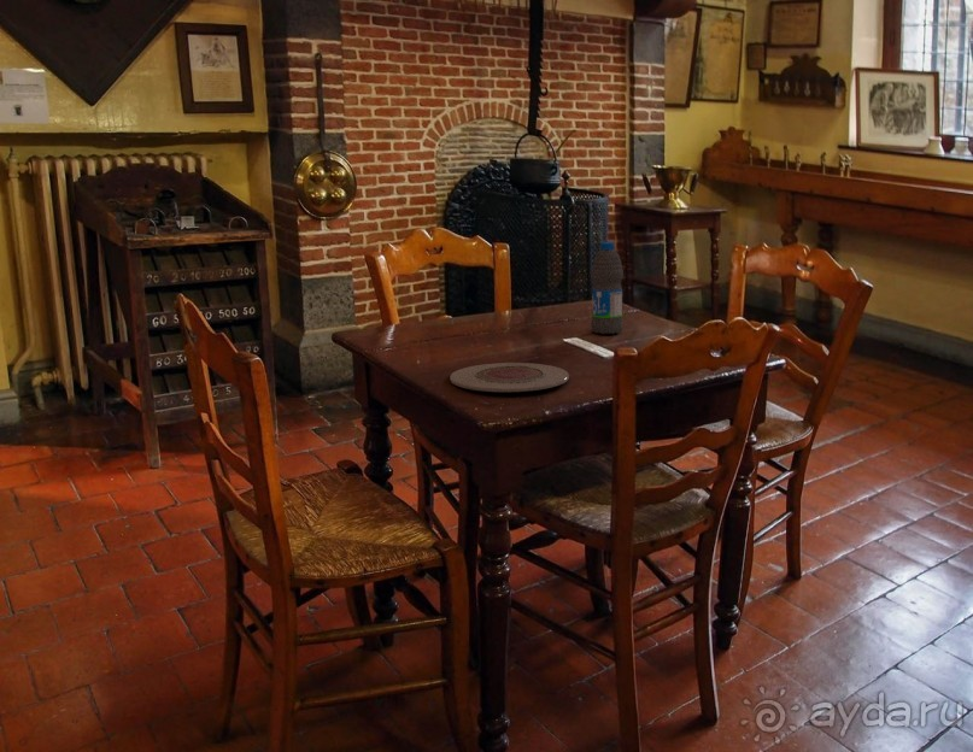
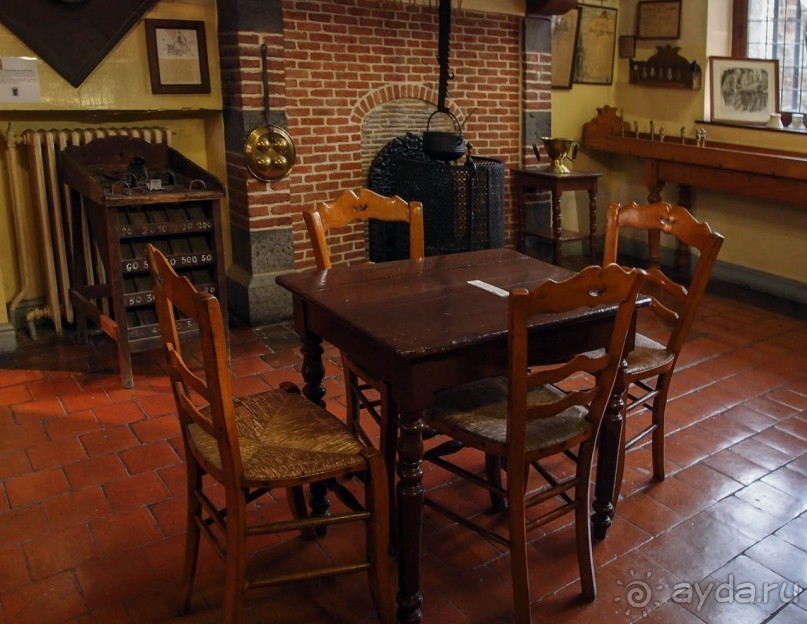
- water bottle (606, 287)
- plate (509, 375)
